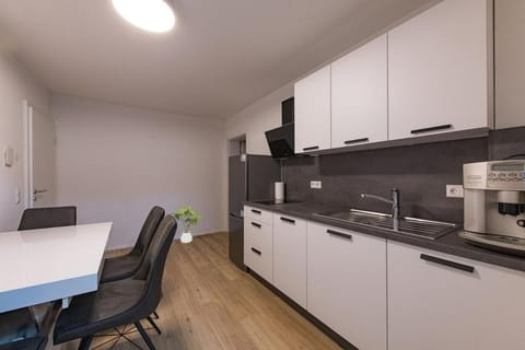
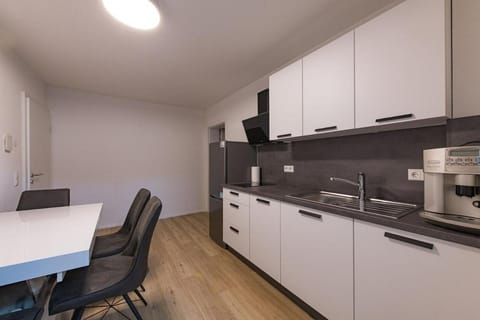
- house plant (189, 223)
